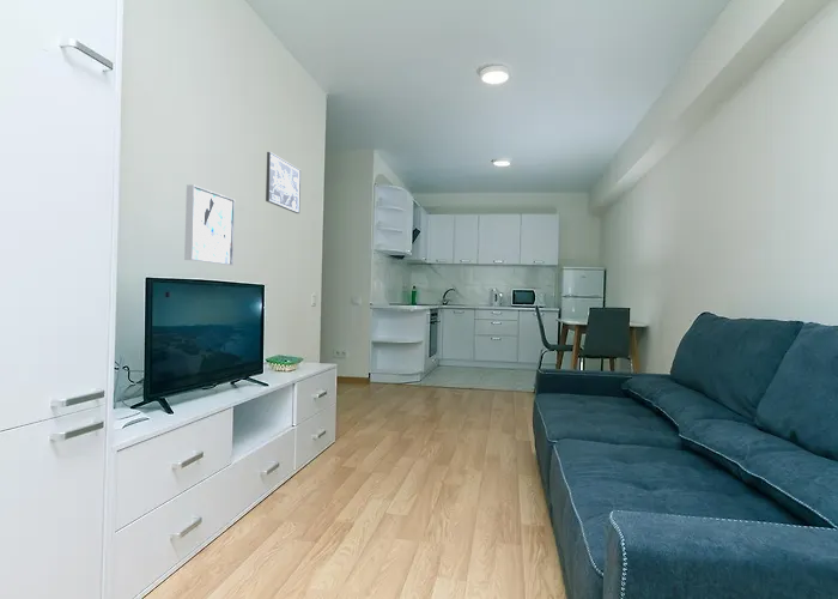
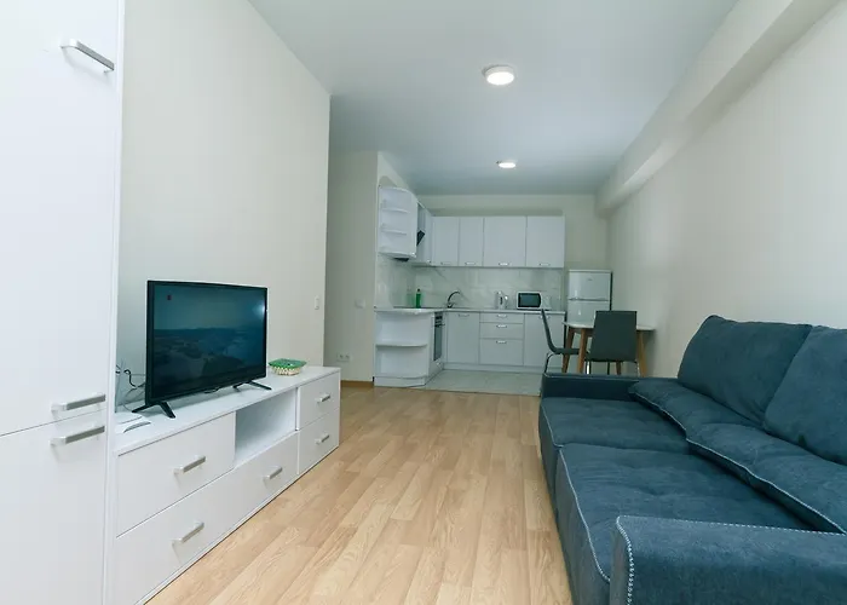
- wall art (284, 184)
- wall art (211, 228)
